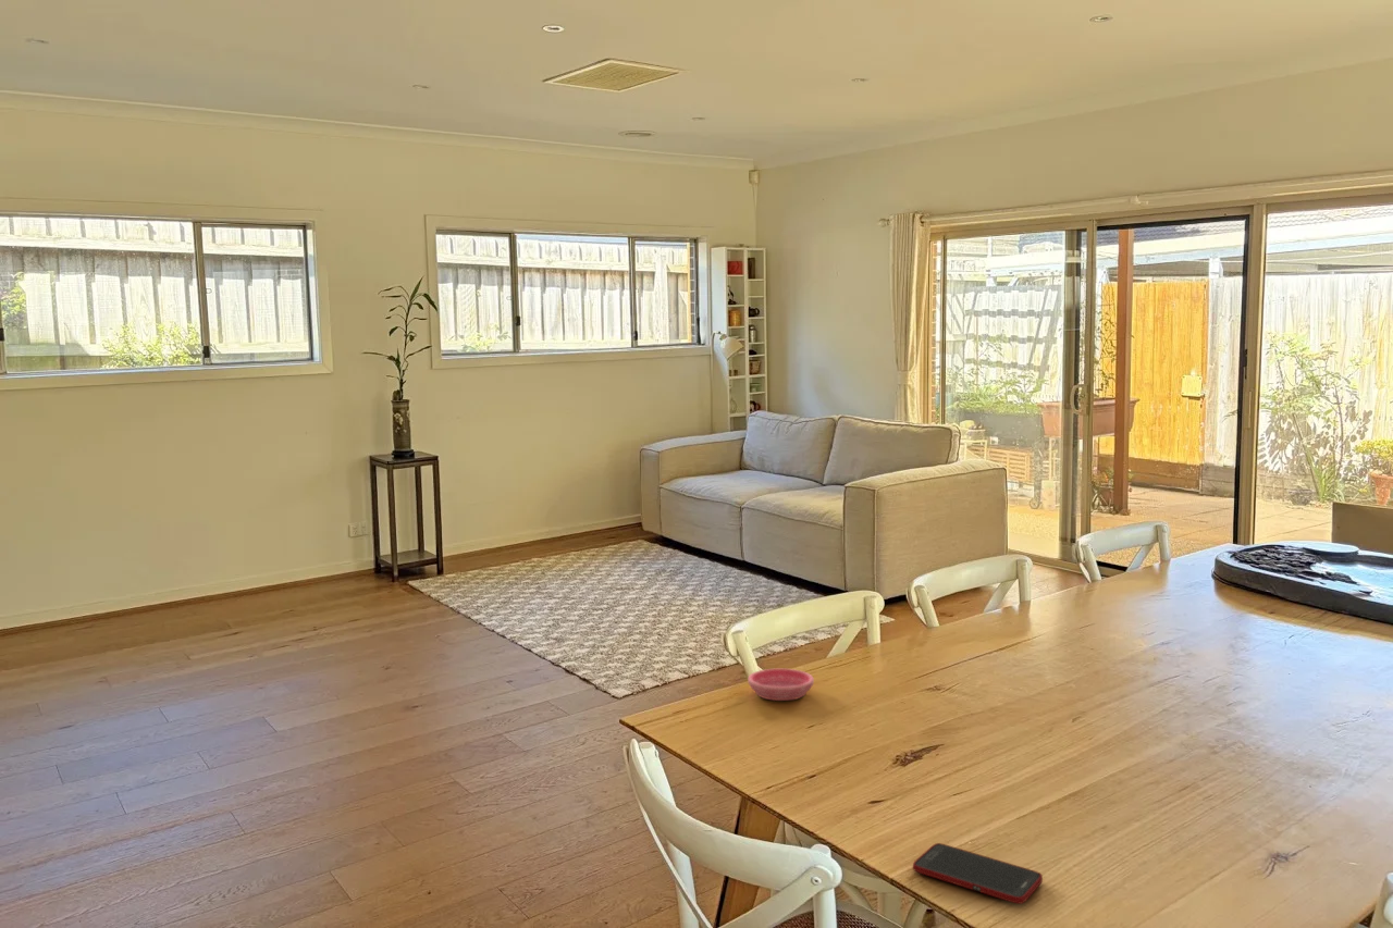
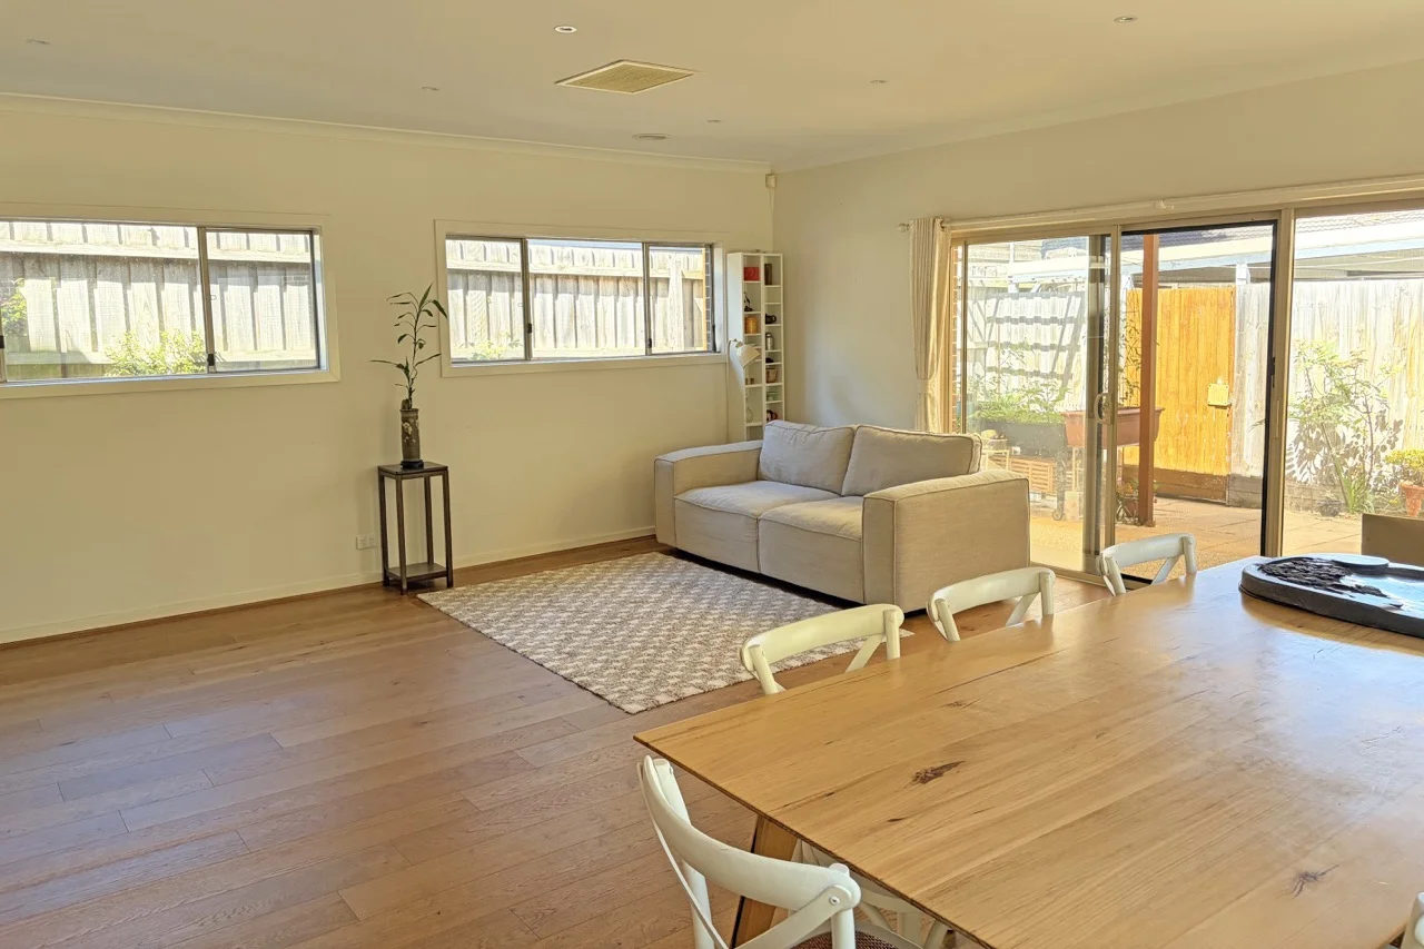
- saucer (780, 684)
- cell phone (976, 871)
